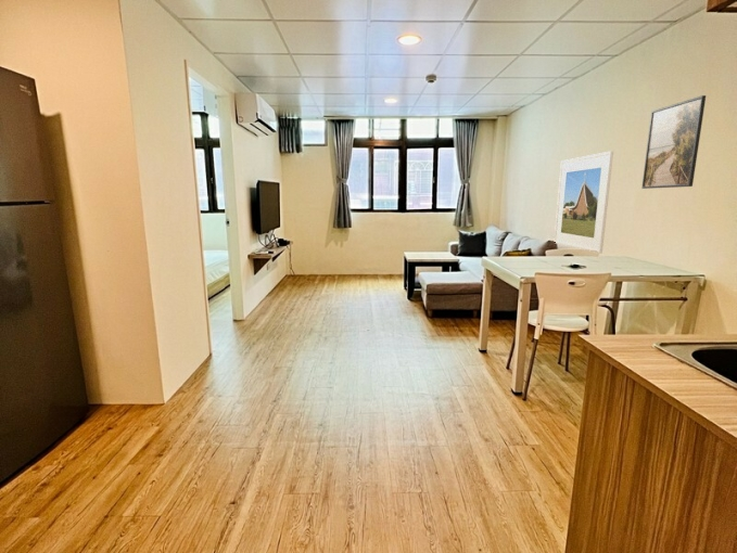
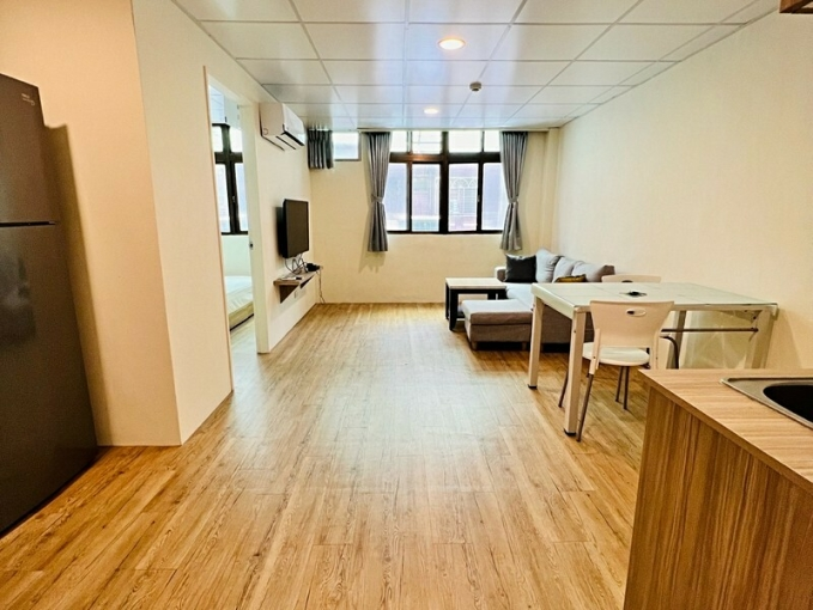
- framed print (670, 146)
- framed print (580, 203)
